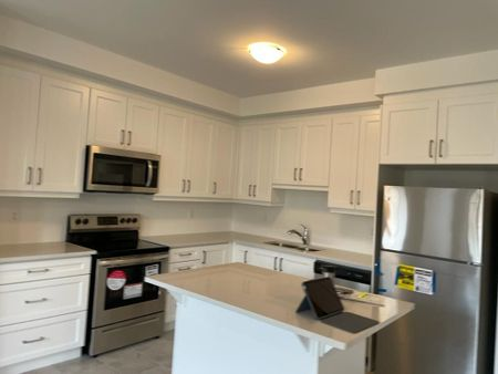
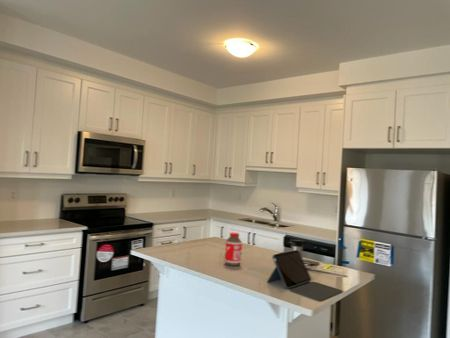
+ bottle (233, 248)
